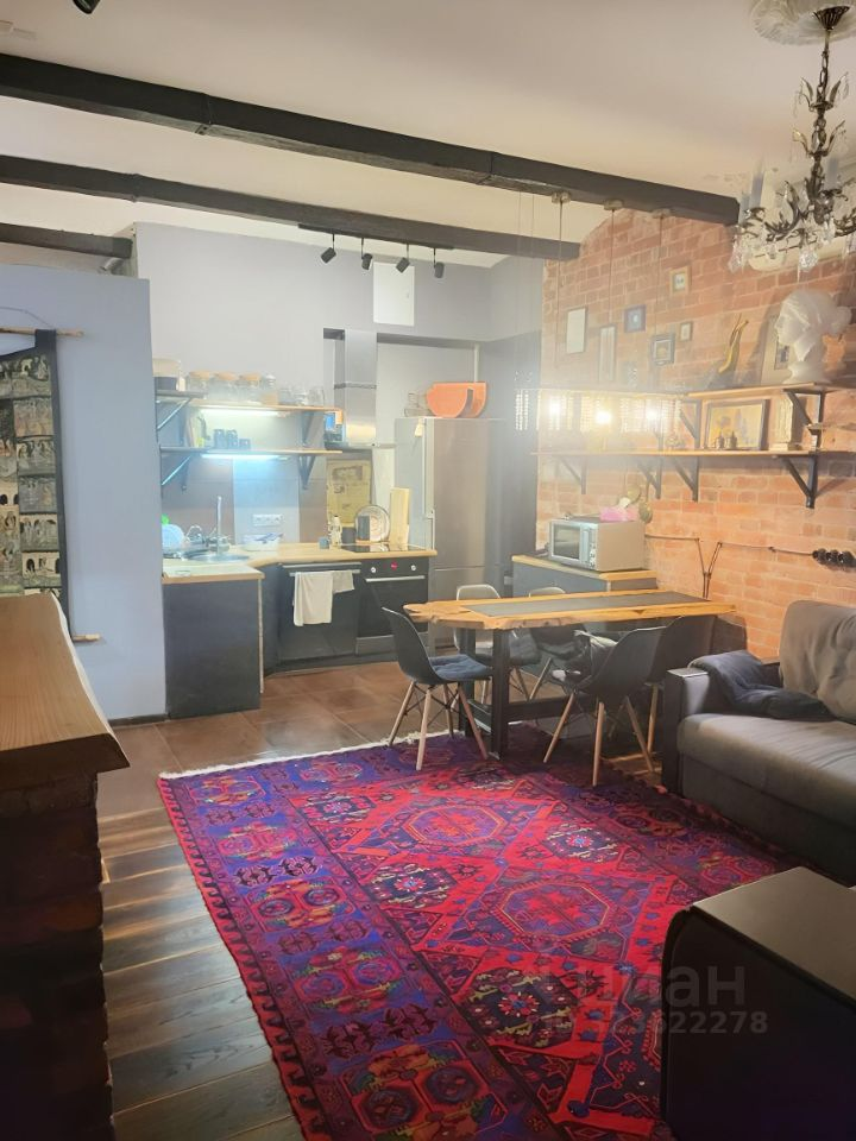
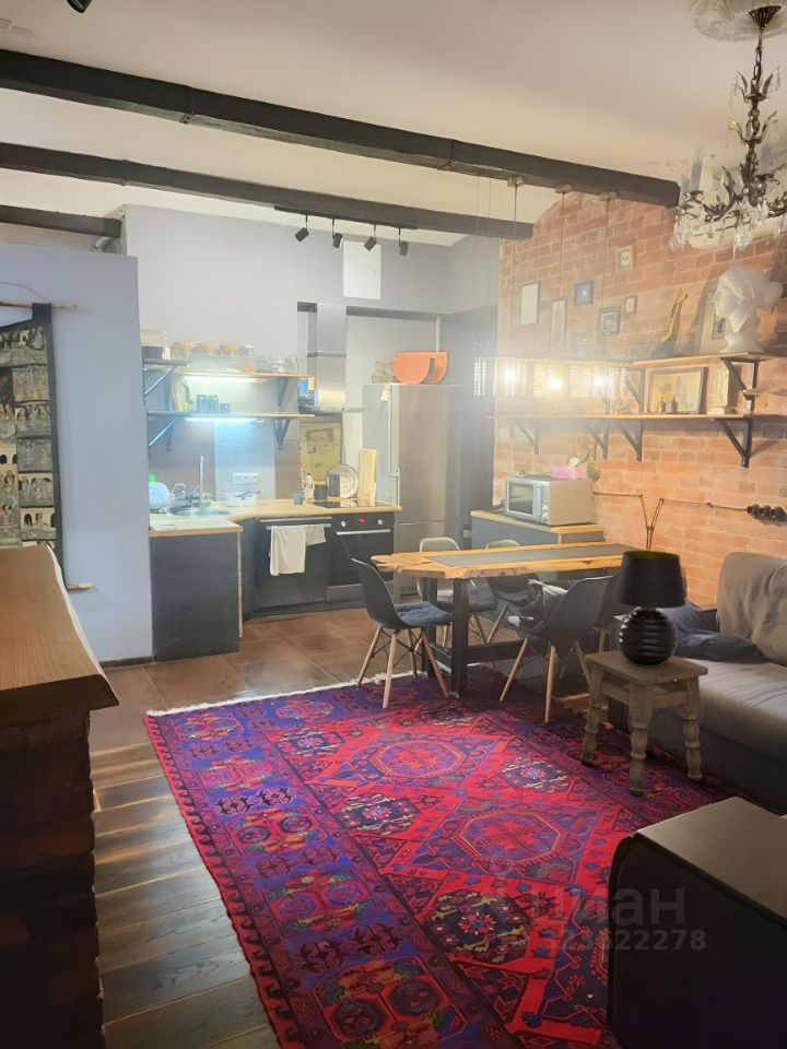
+ table lamp (648, 608)
+ side table (642, 716)
